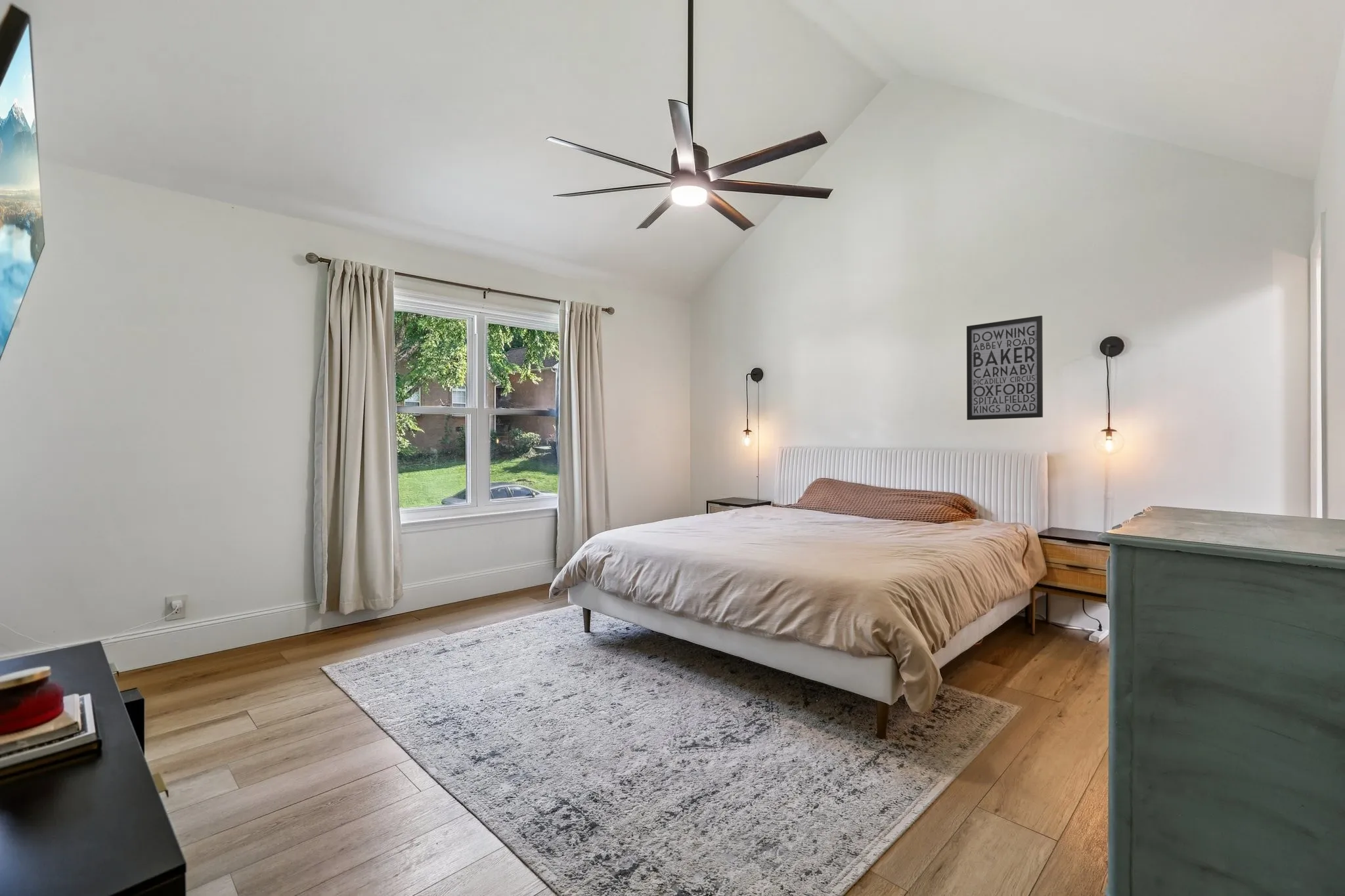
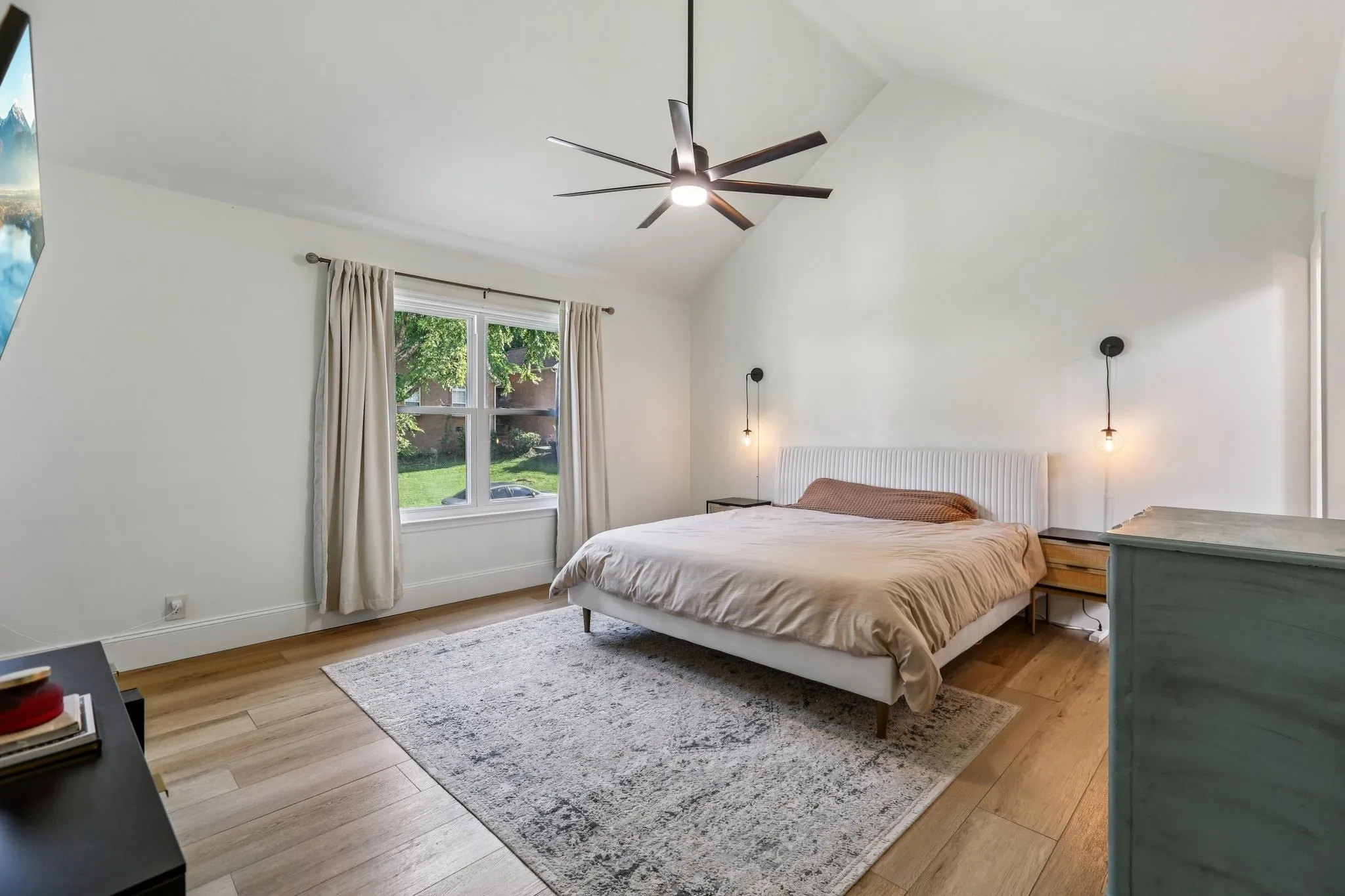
- wall art (1003, 370)
